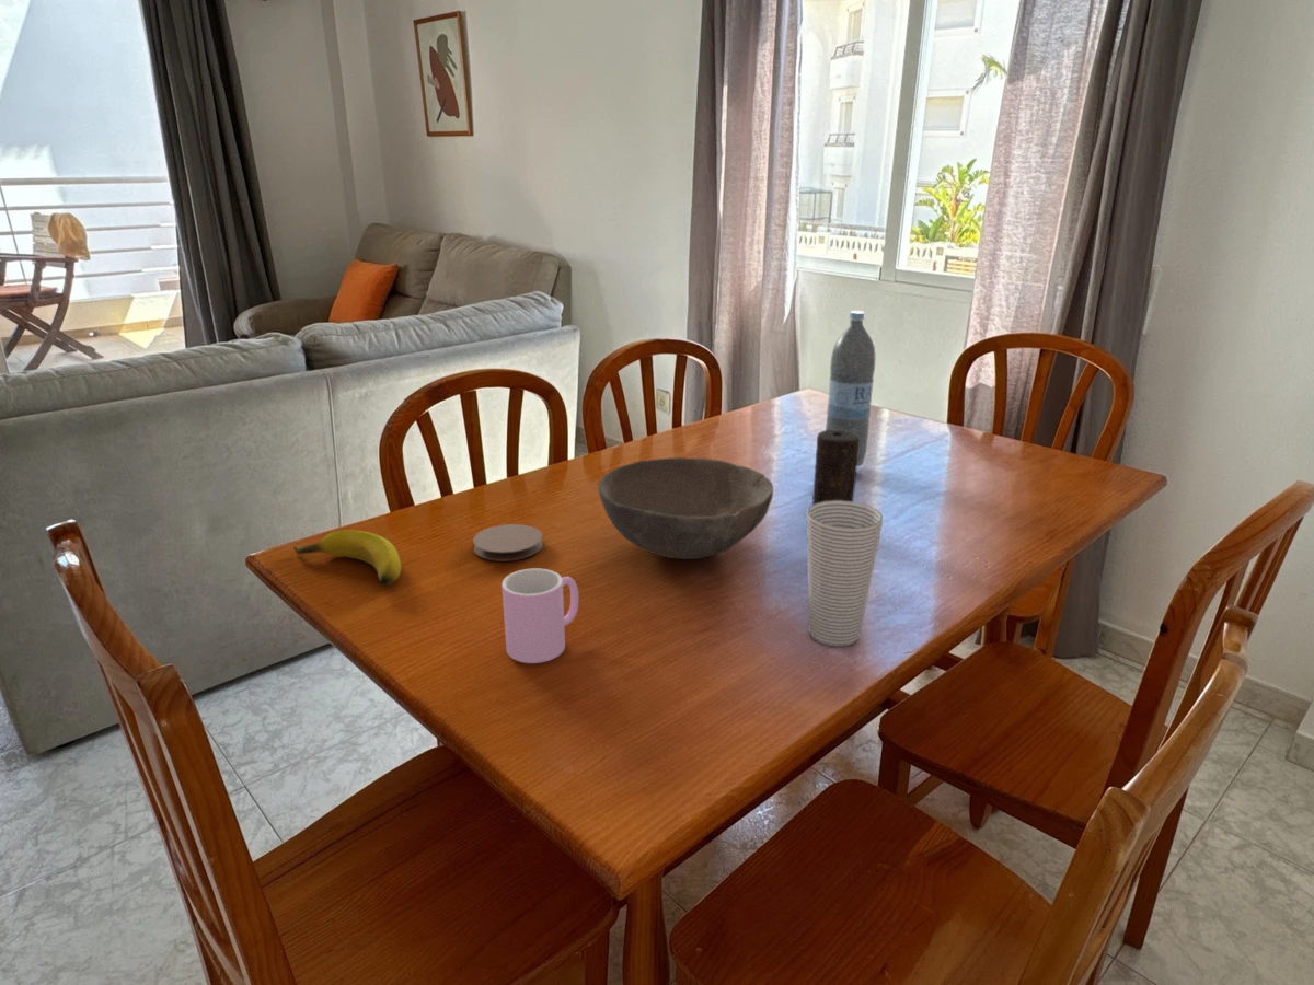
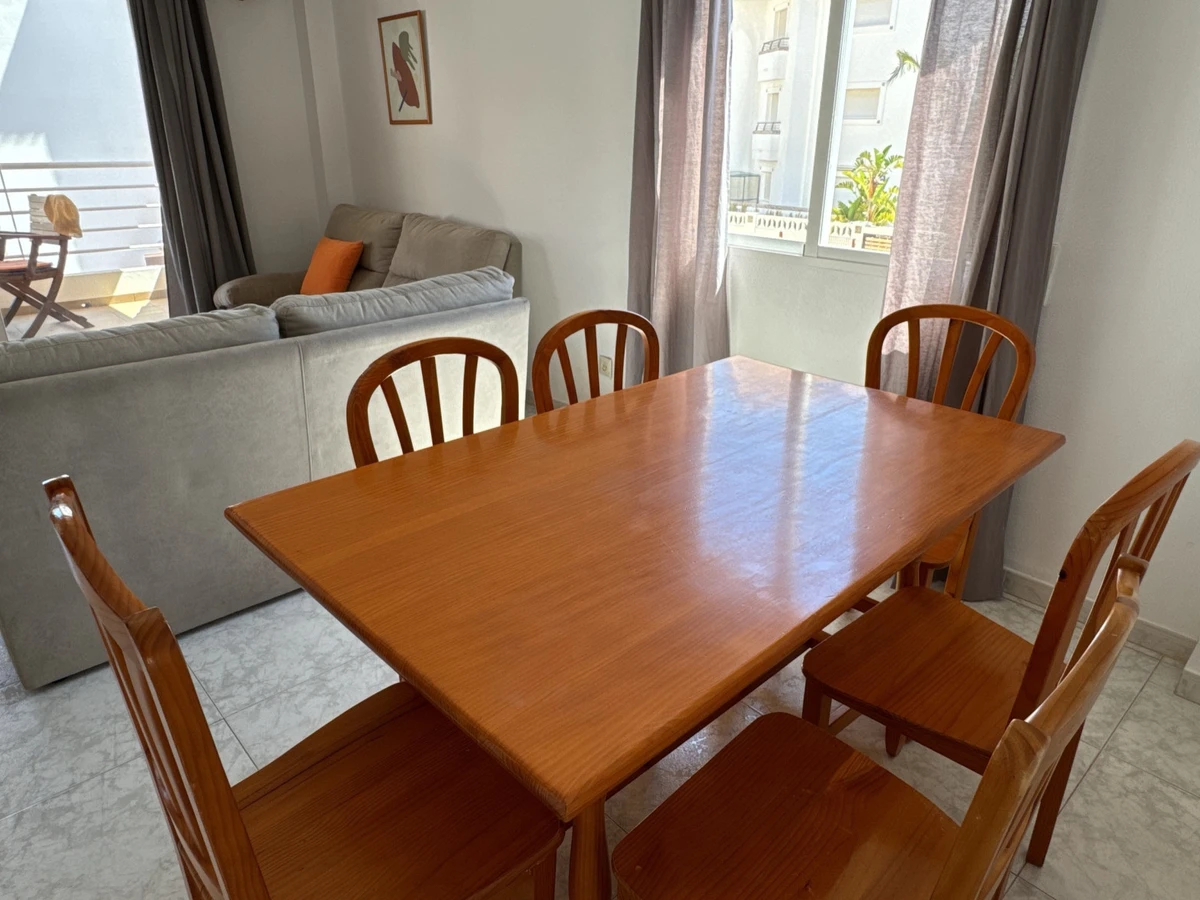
- bowl (684, 515)
- cup (544, 610)
- cup (839, 575)
- water bottle (850, 392)
- candle (834, 482)
- banana (354, 551)
- coaster (508, 542)
